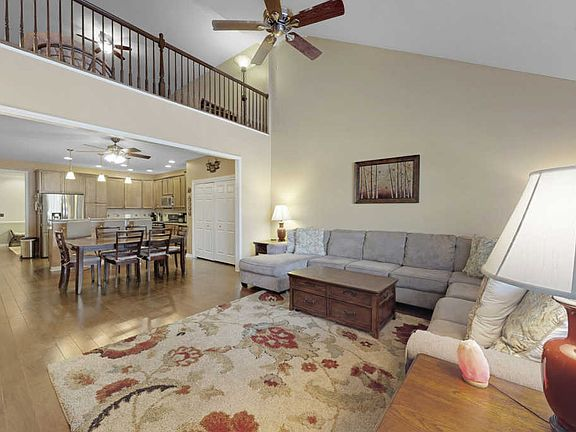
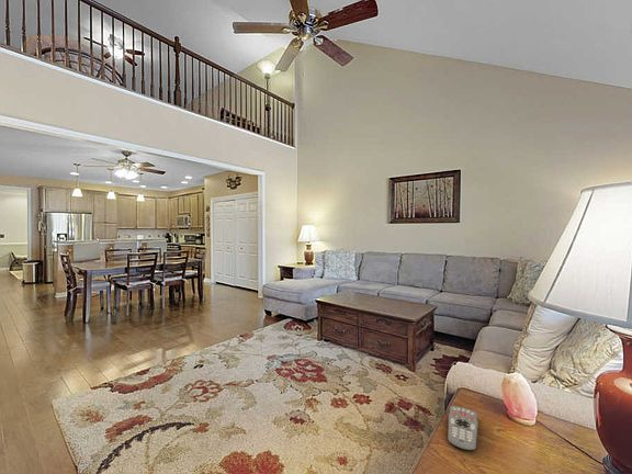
+ remote control (462, 427)
